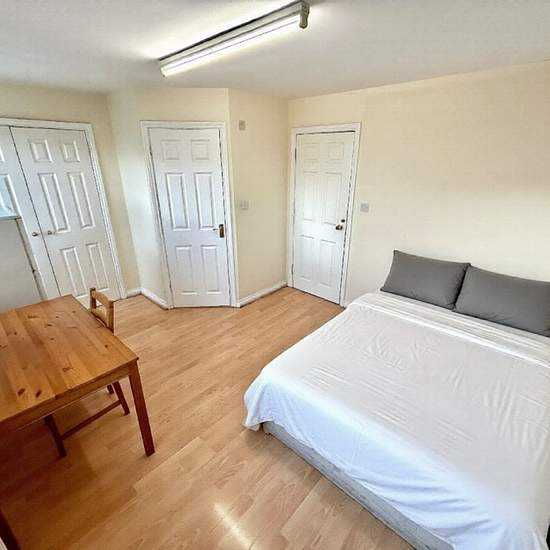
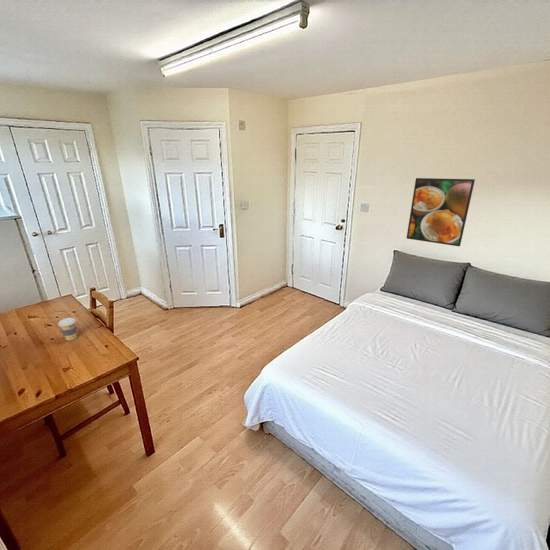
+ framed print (437, 211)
+ coffee cup (69, 329)
